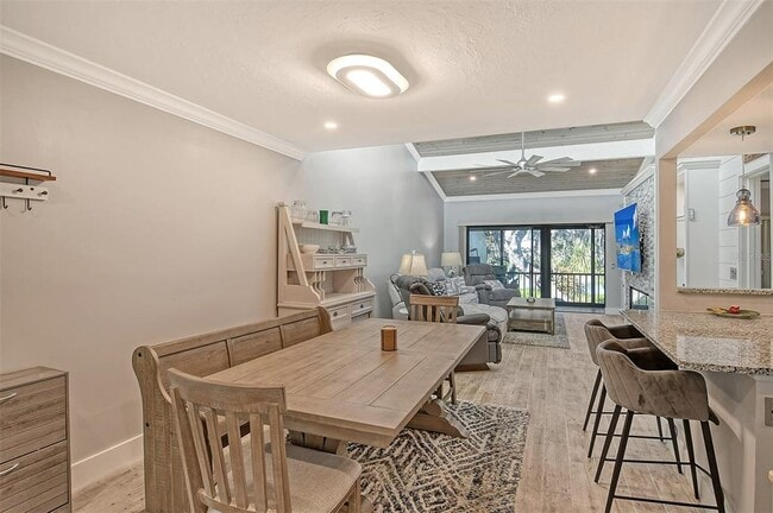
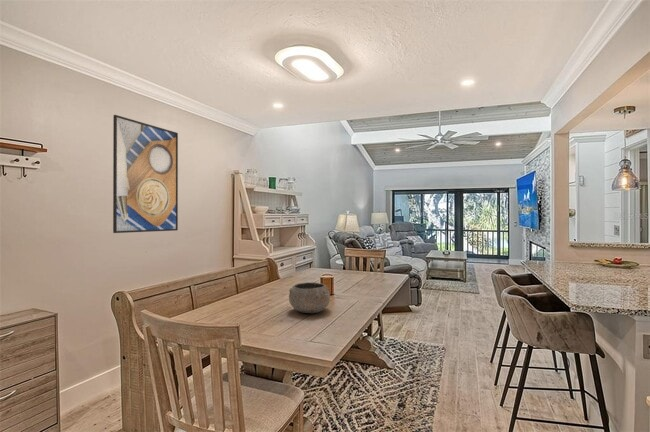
+ bowl (309, 298)
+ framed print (148, 178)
